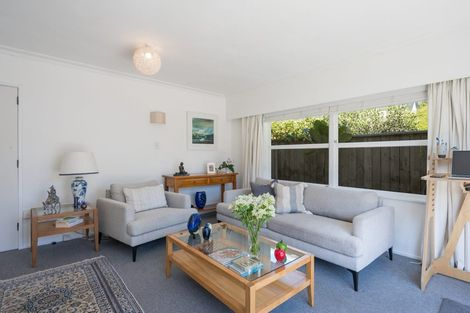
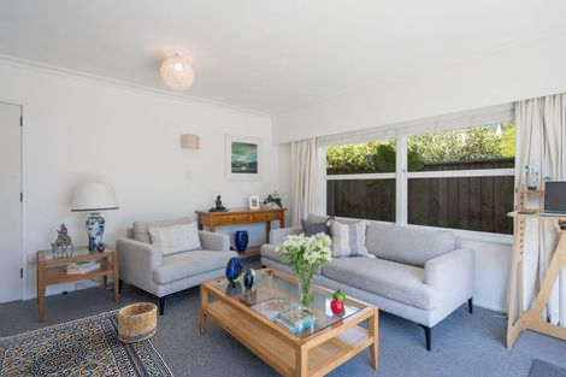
+ basket (137, 320)
